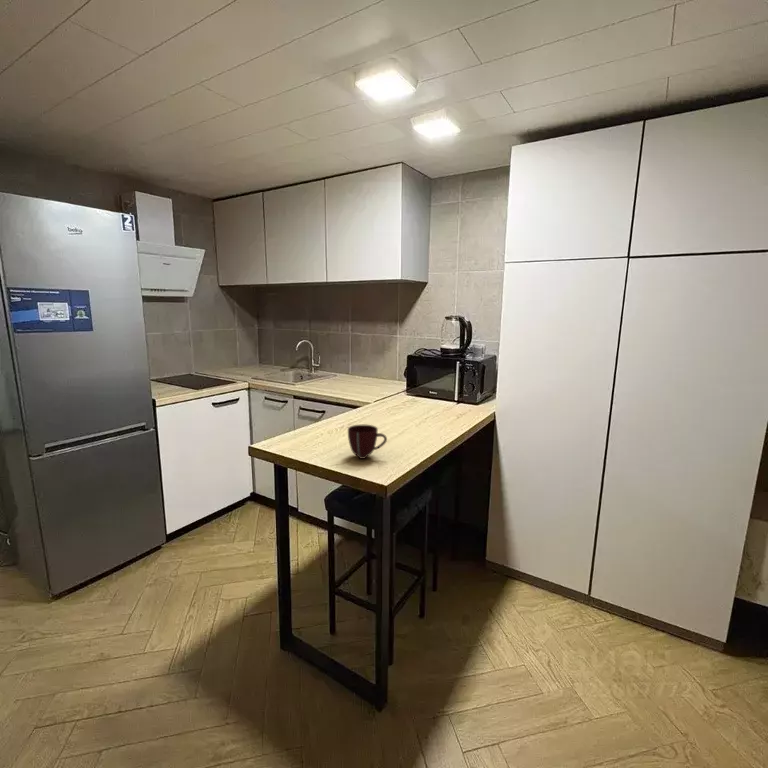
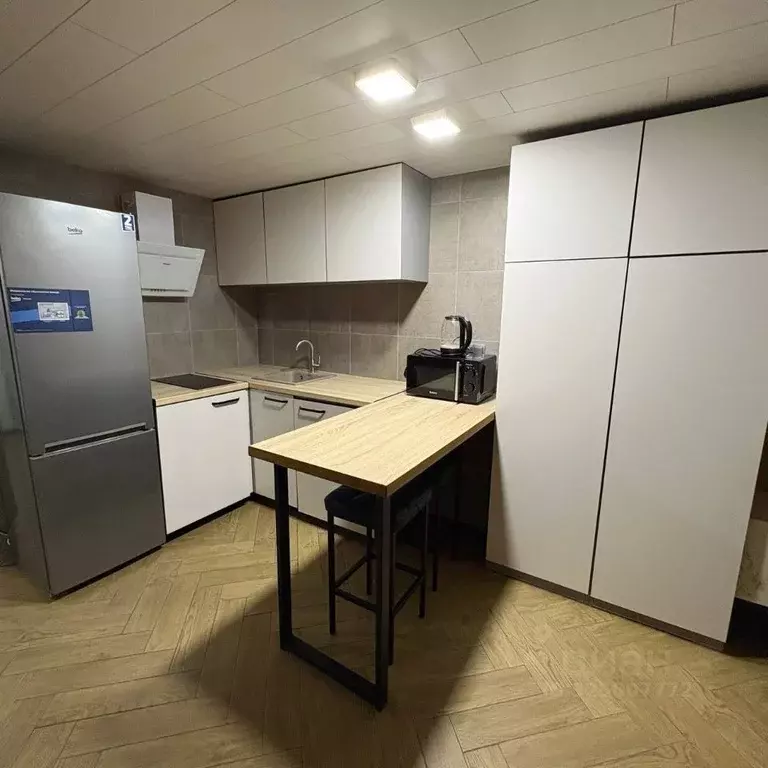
- mug (367, 443)
